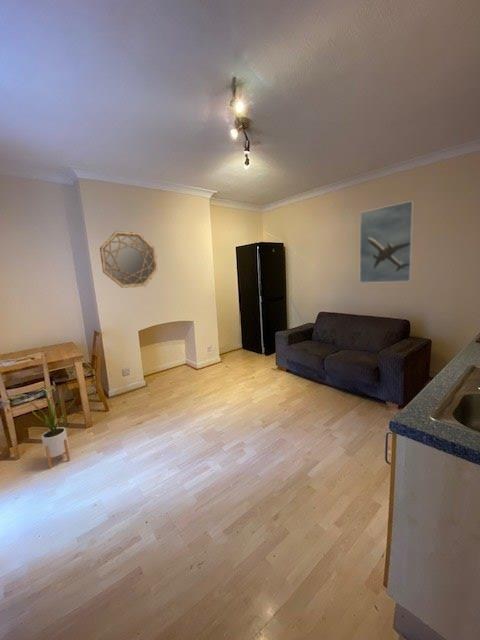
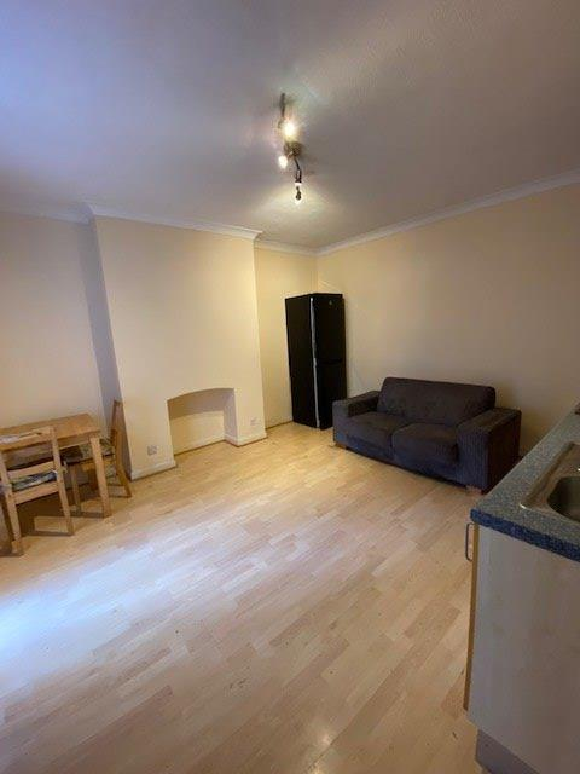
- house plant (50, 424)
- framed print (384, 245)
- home mirror (130, 260)
